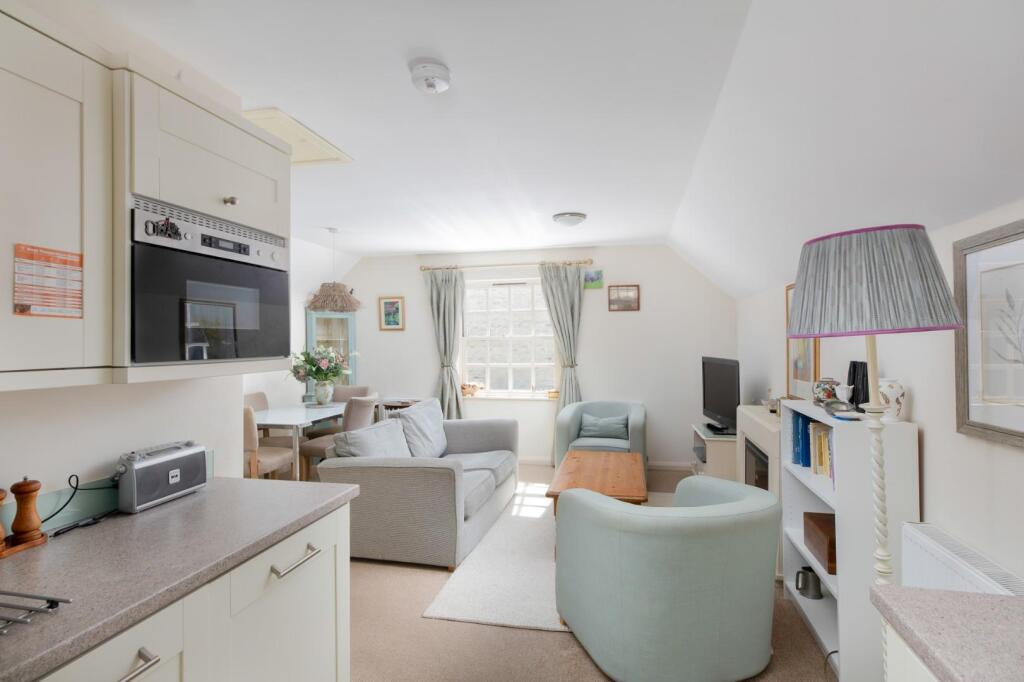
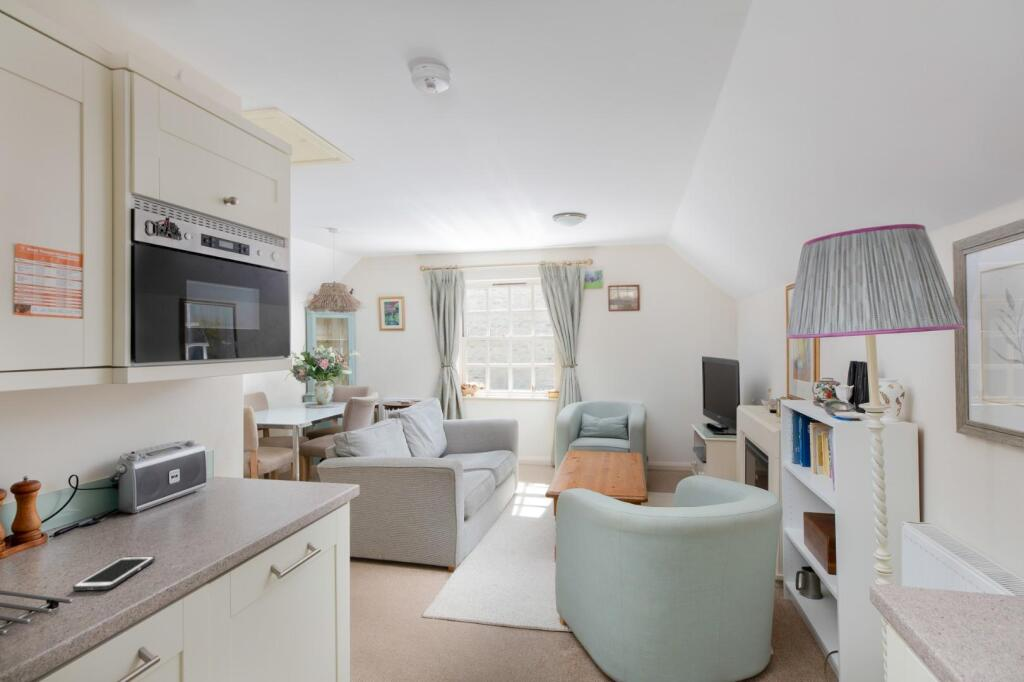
+ cell phone (116, 572)
